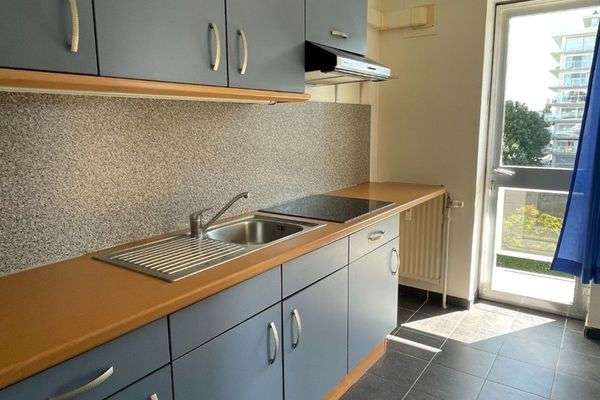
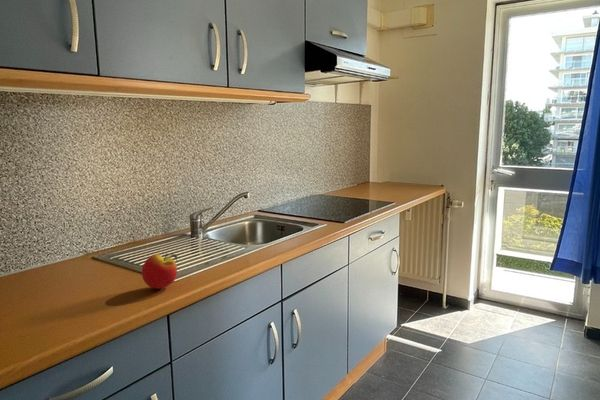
+ apple (160, 270)
